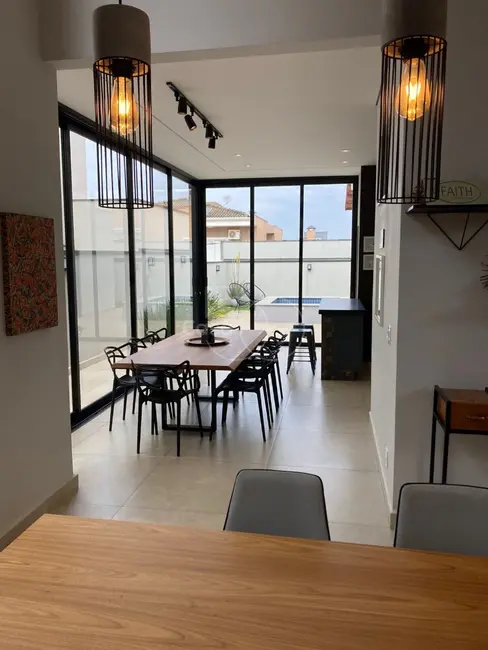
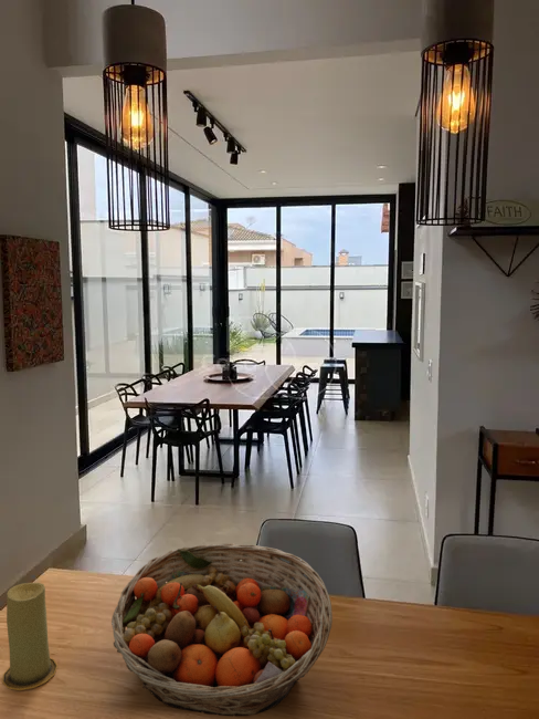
+ candle (28, 631)
+ fruit basket (222, 623)
